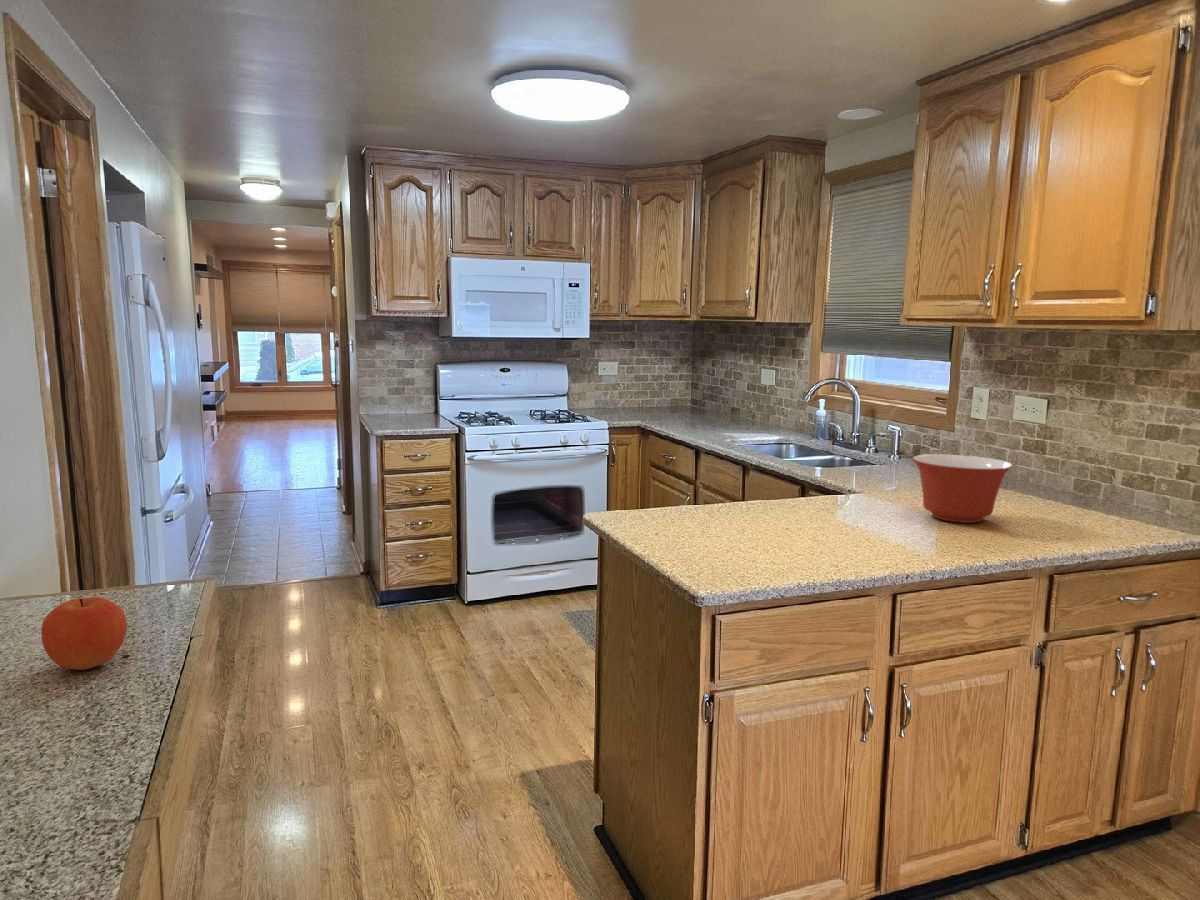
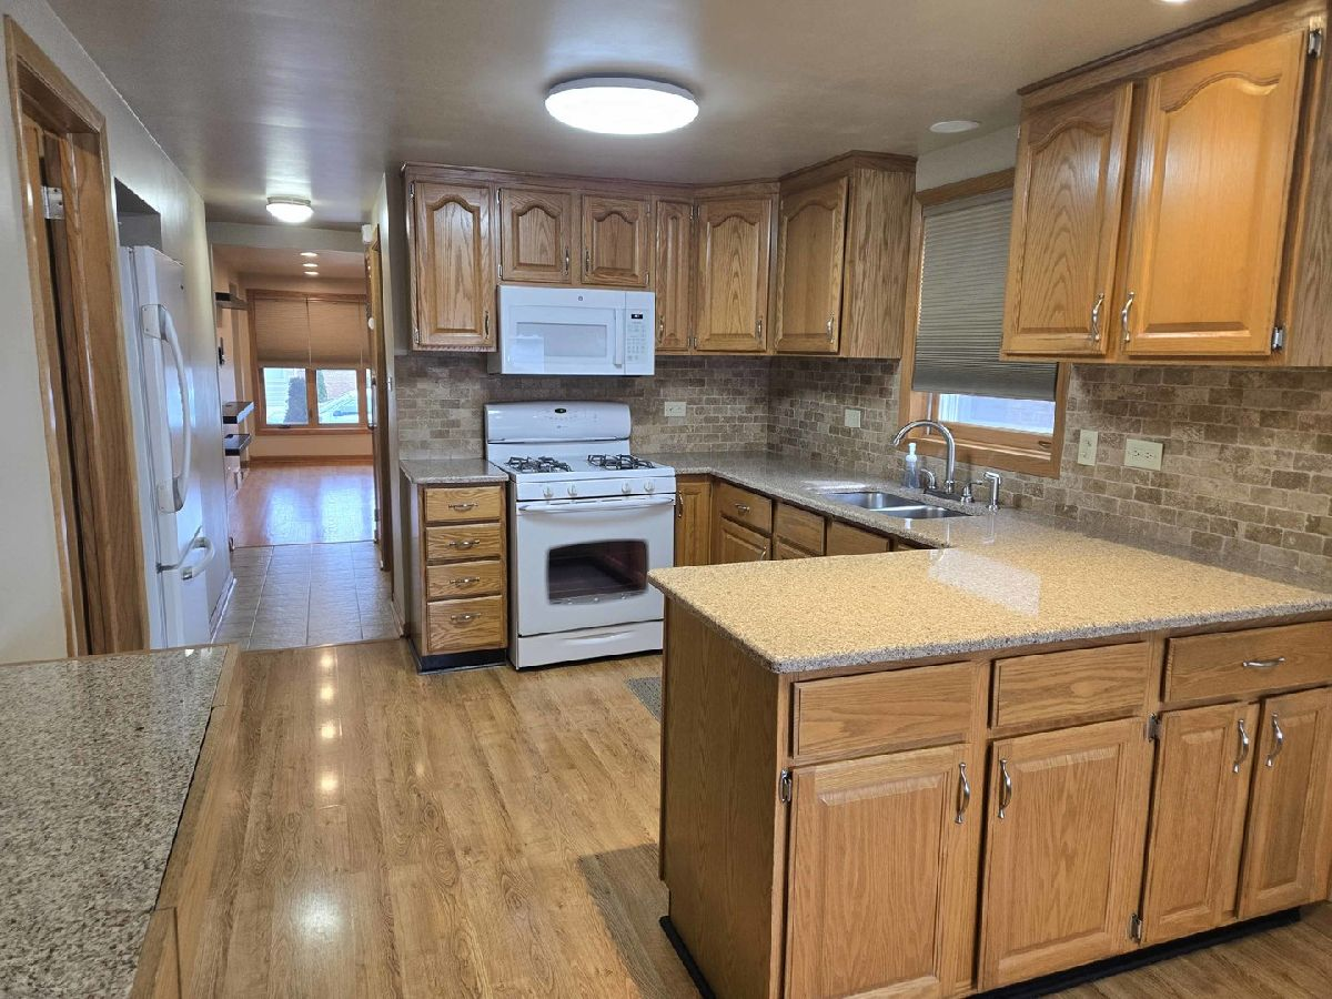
- mixing bowl (958, 489)
- fruit (85, 632)
